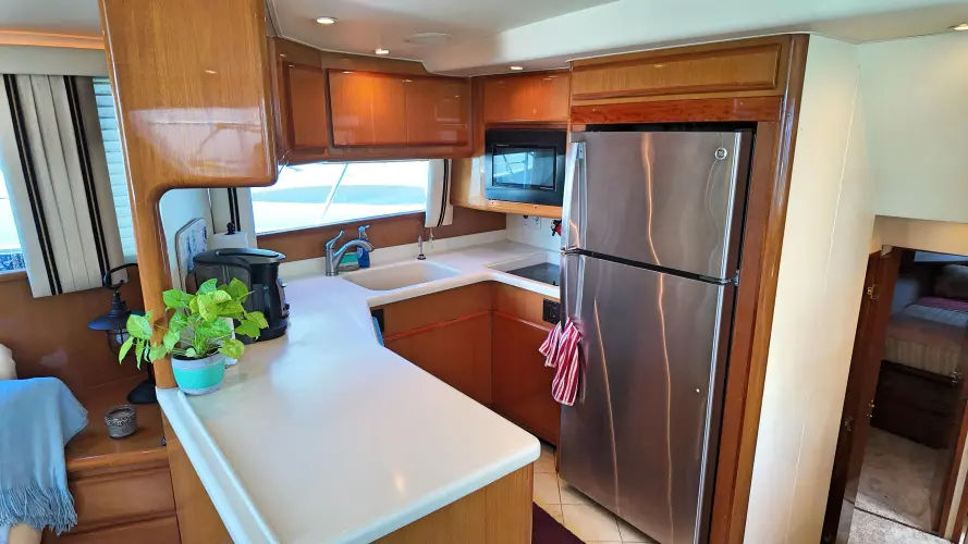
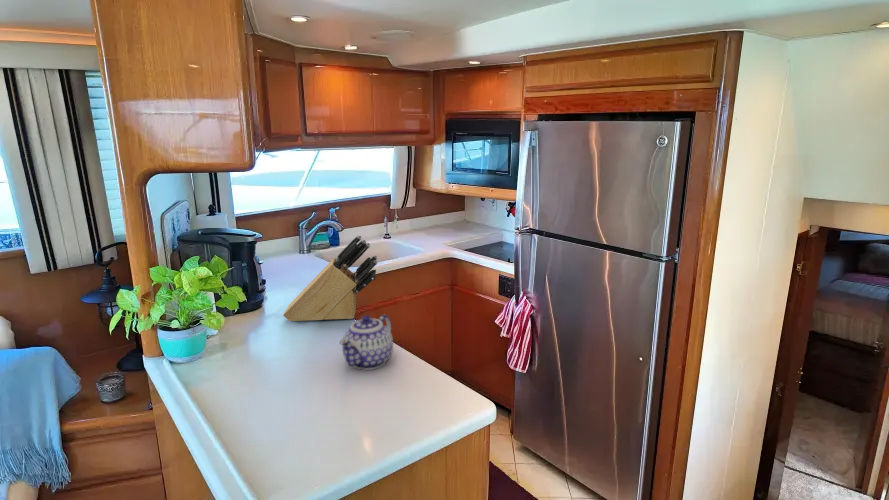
+ teapot (367, 339)
+ knife block (331, 277)
